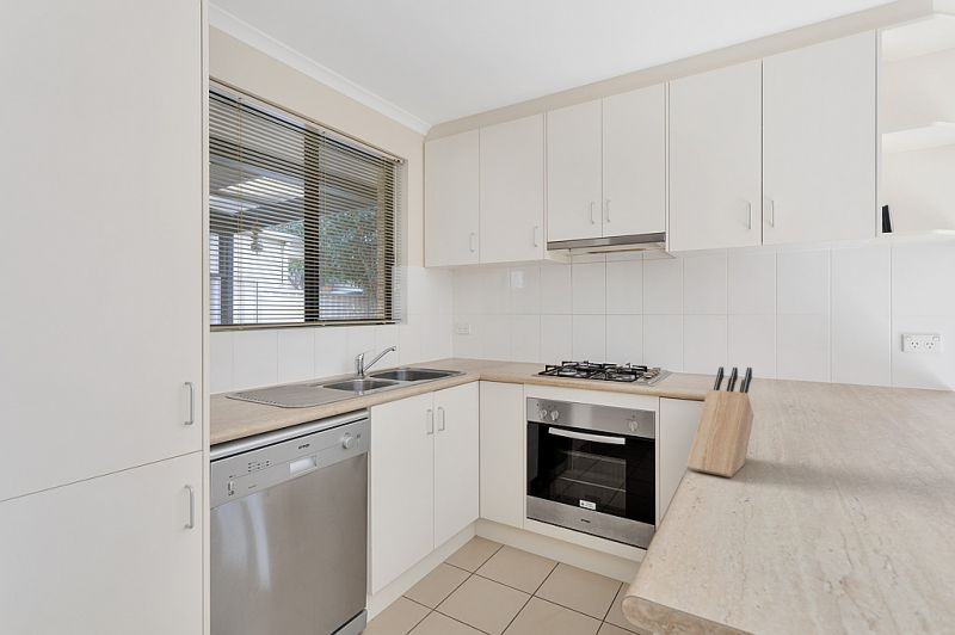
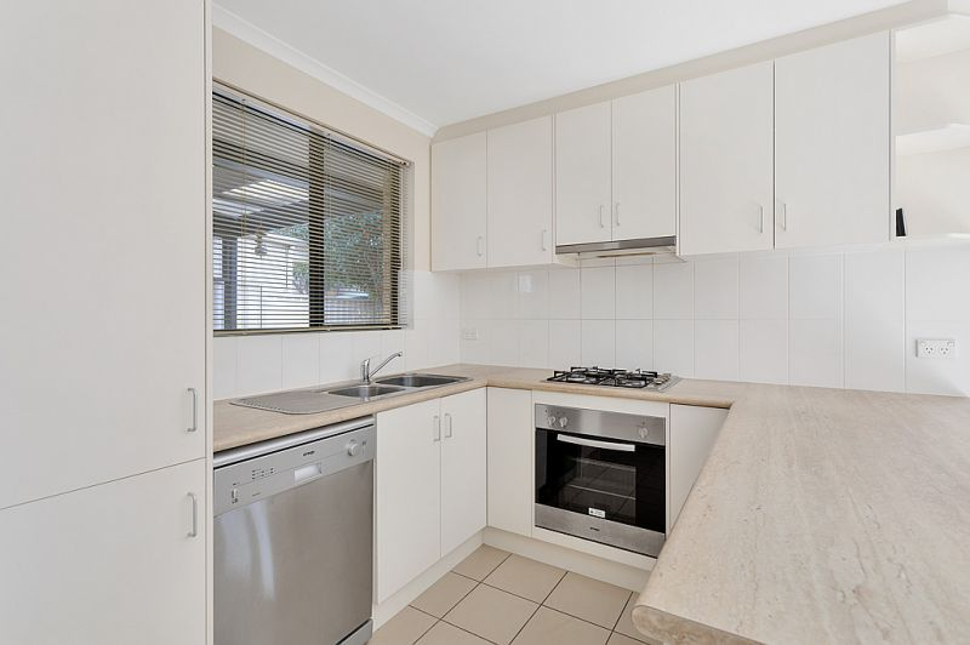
- knife block (723, 414)
